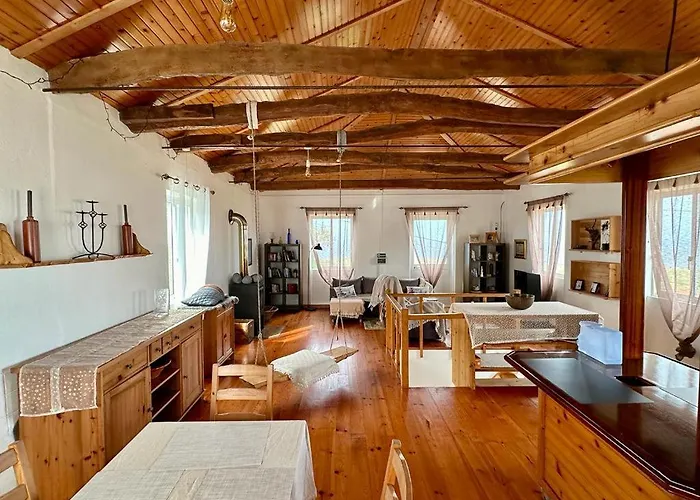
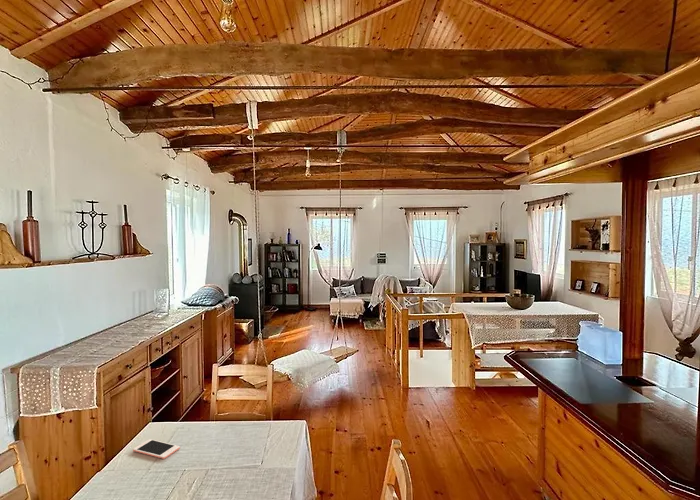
+ cell phone (156, 448)
